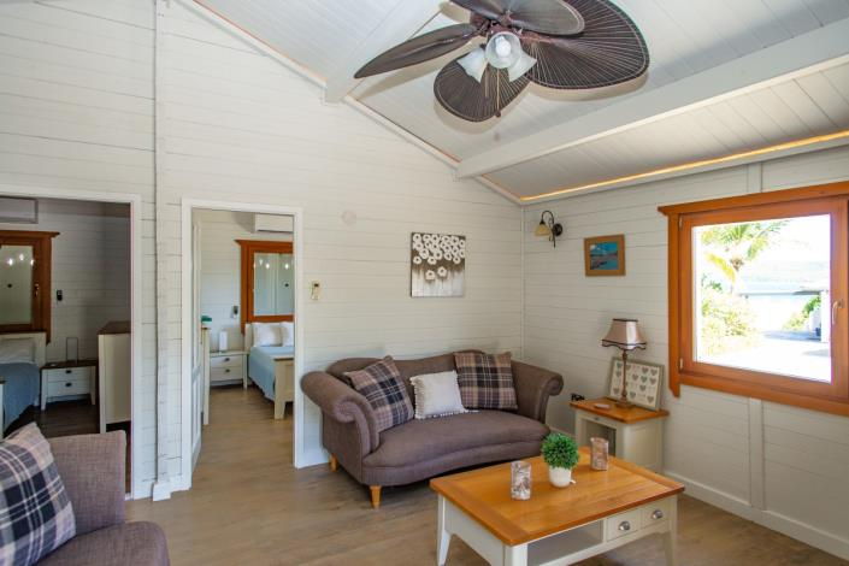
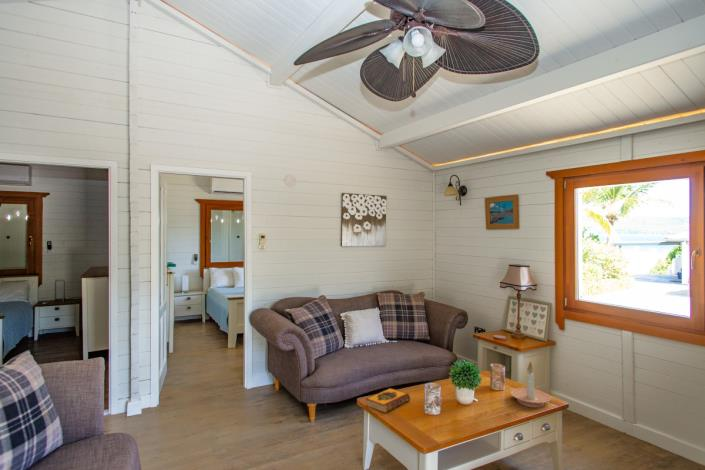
+ hardback book (388, 400)
+ candle holder (530, 381)
